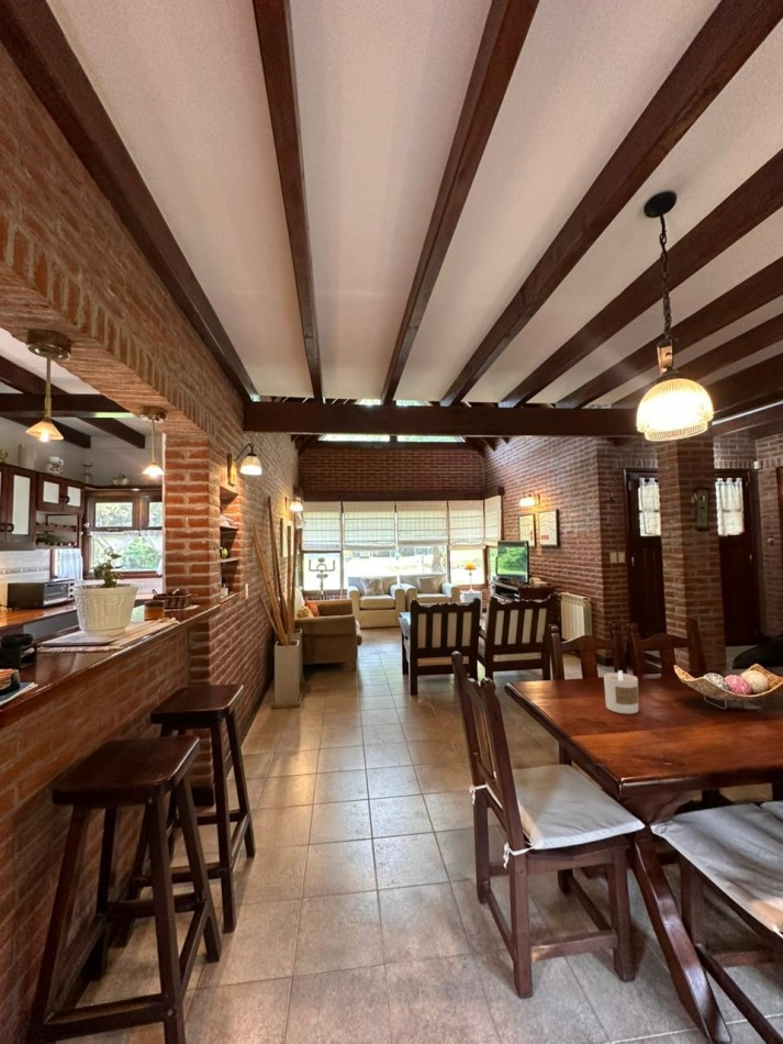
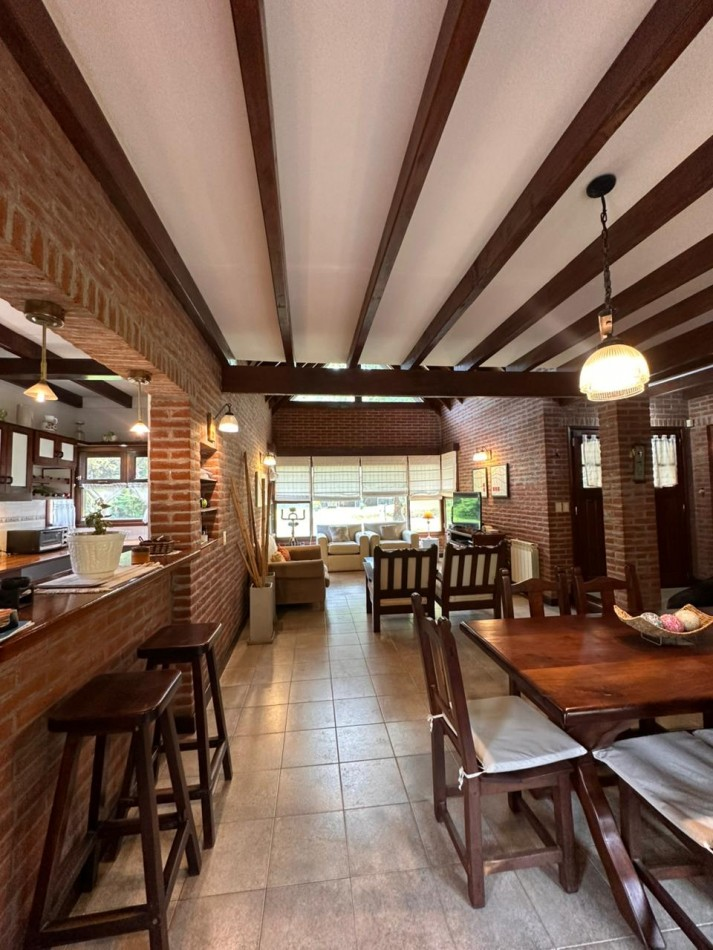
- candle (620, 689)
